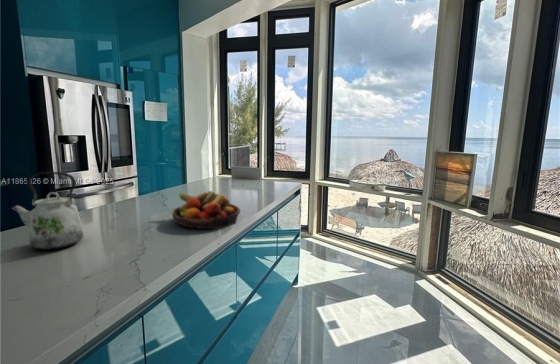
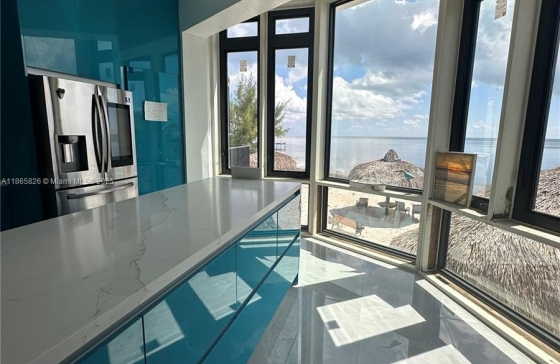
- kettle (45, 209)
- fruit bowl (206, 207)
